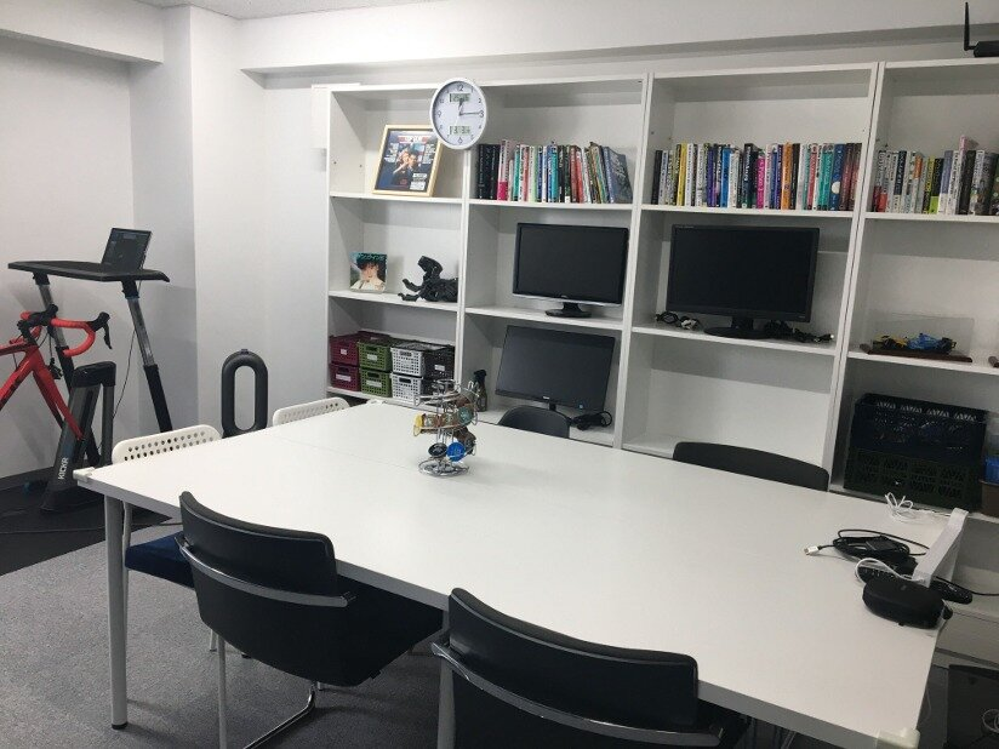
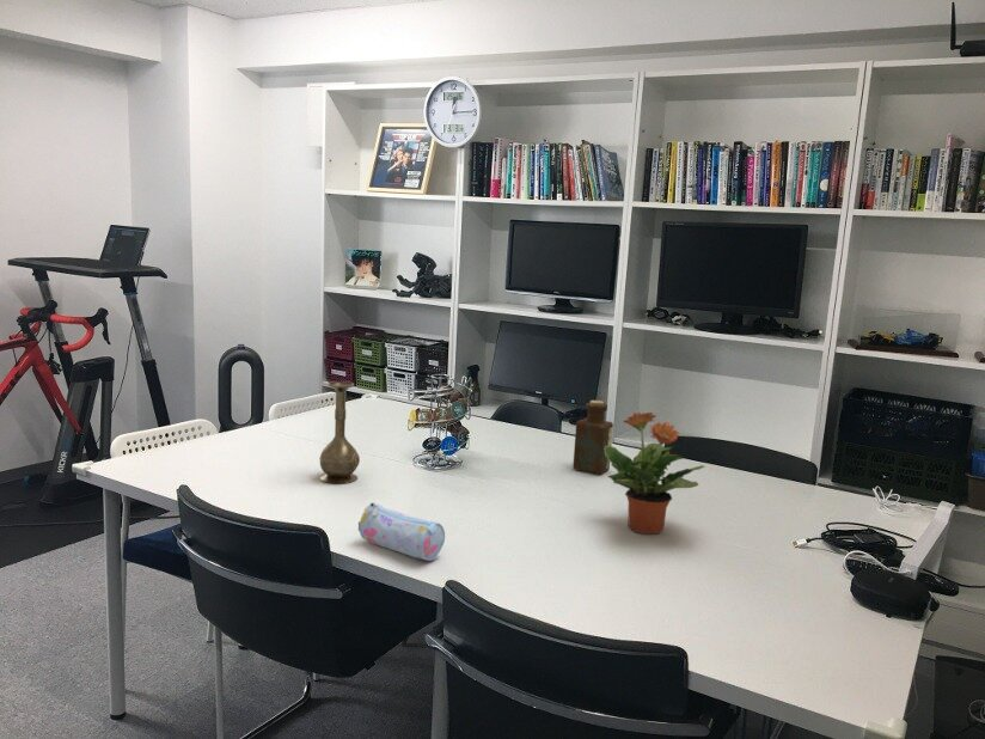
+ vase (339, 430)
+ pencil case (402, 530)
+ bottle (593, 435)
+ potted plant (648, 472)
